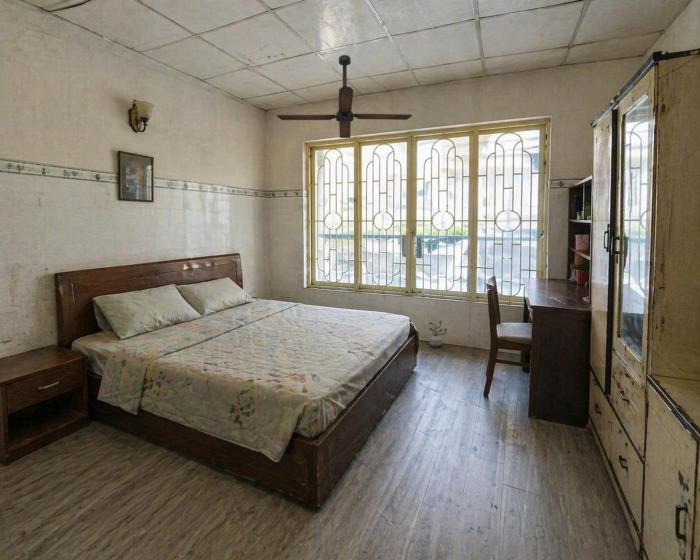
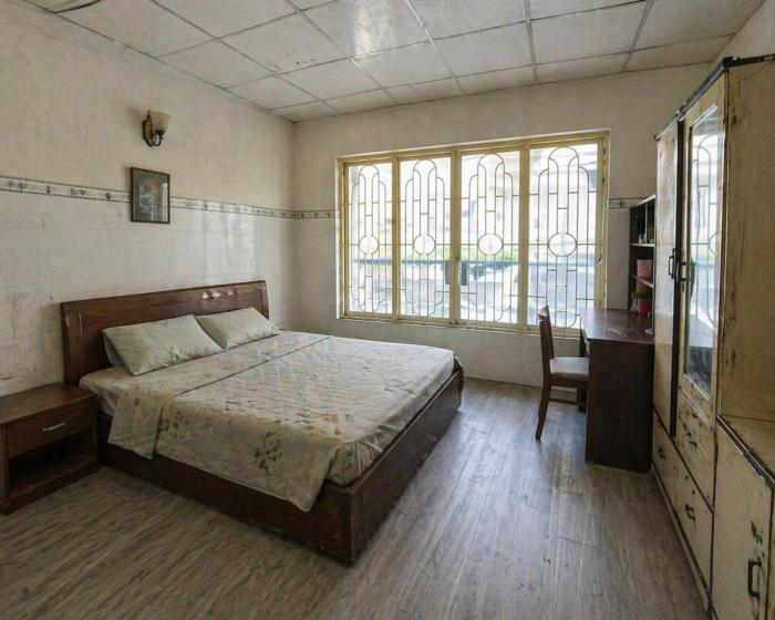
- potted plant (437, 332)
- ceiling fan (344, 89)
